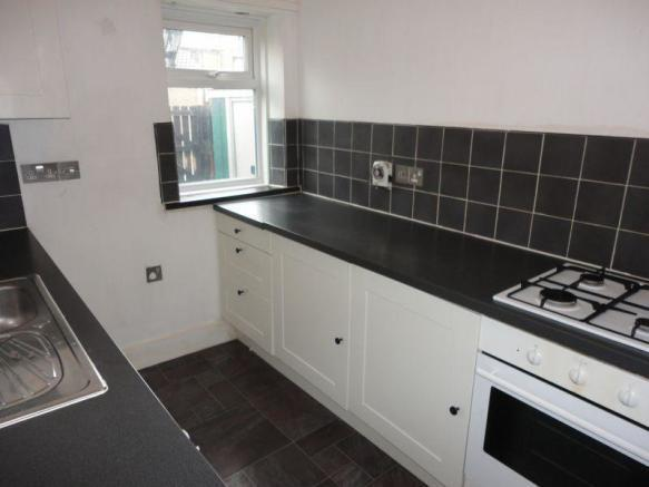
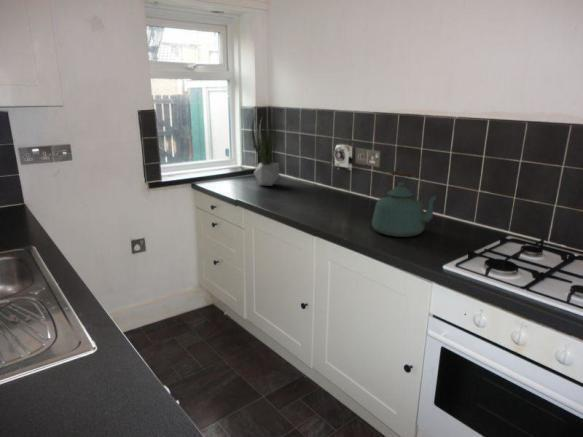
+ kettle (404, 202)
+ potted plant (264, 152)
